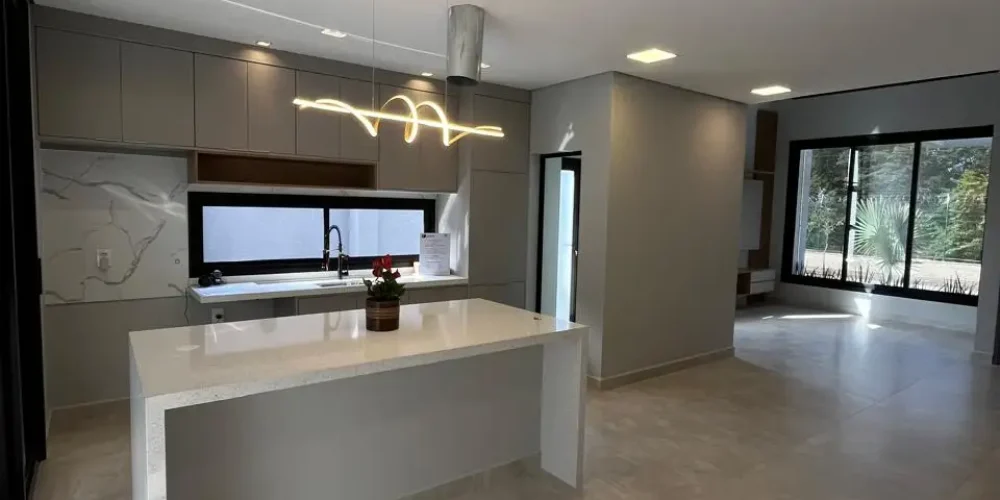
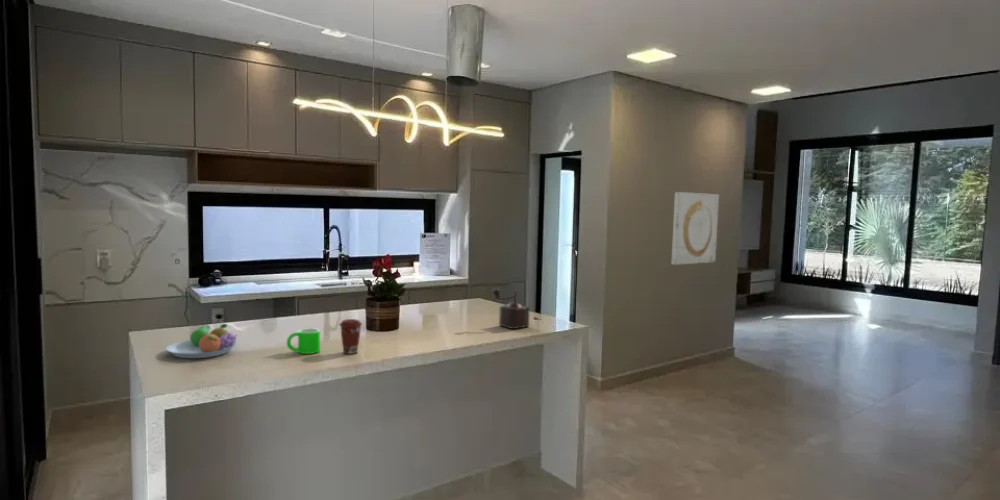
+ mug (303, 341)
+ wall art (695, 228)
+ coffee cup (350, 336)
+ fruit bowl (203, 338)
+ pepper mill (510, 307)
